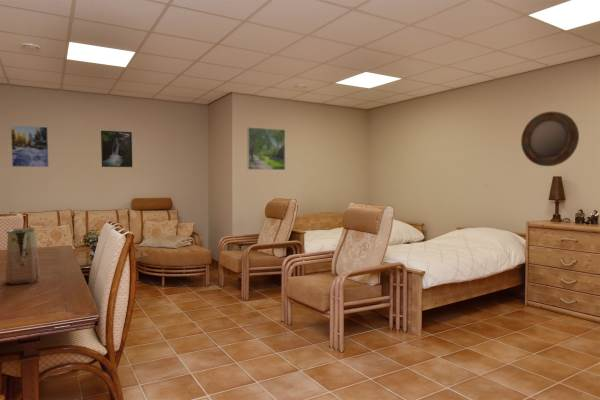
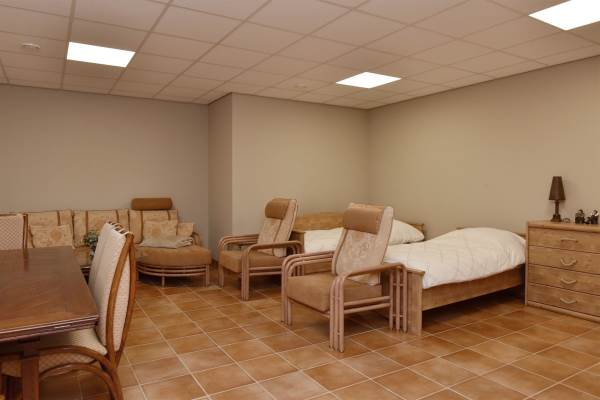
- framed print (30, 146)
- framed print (116, 149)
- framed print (266, 149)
- home mirror (548, 139)
- vase (22, 254)
